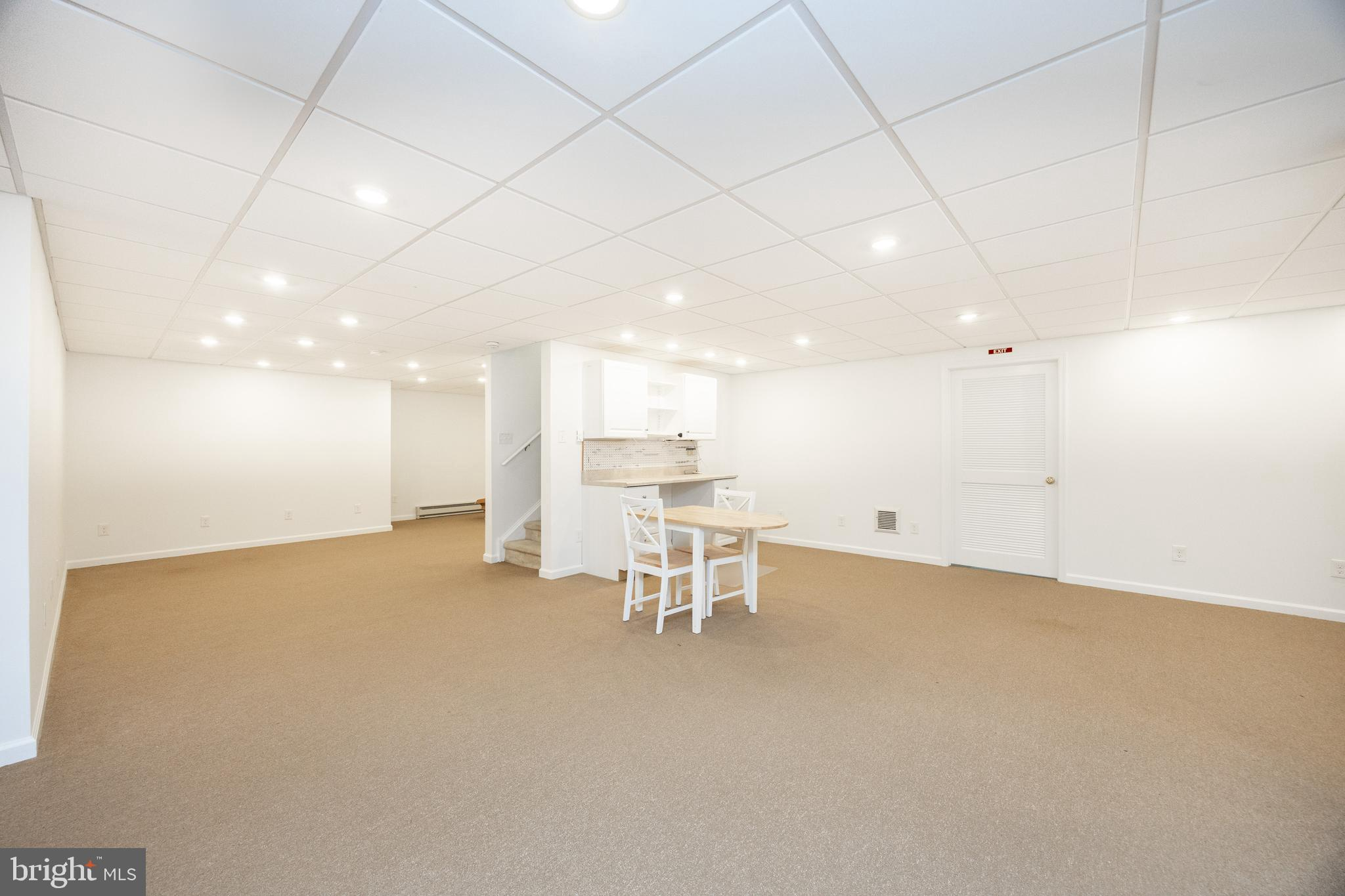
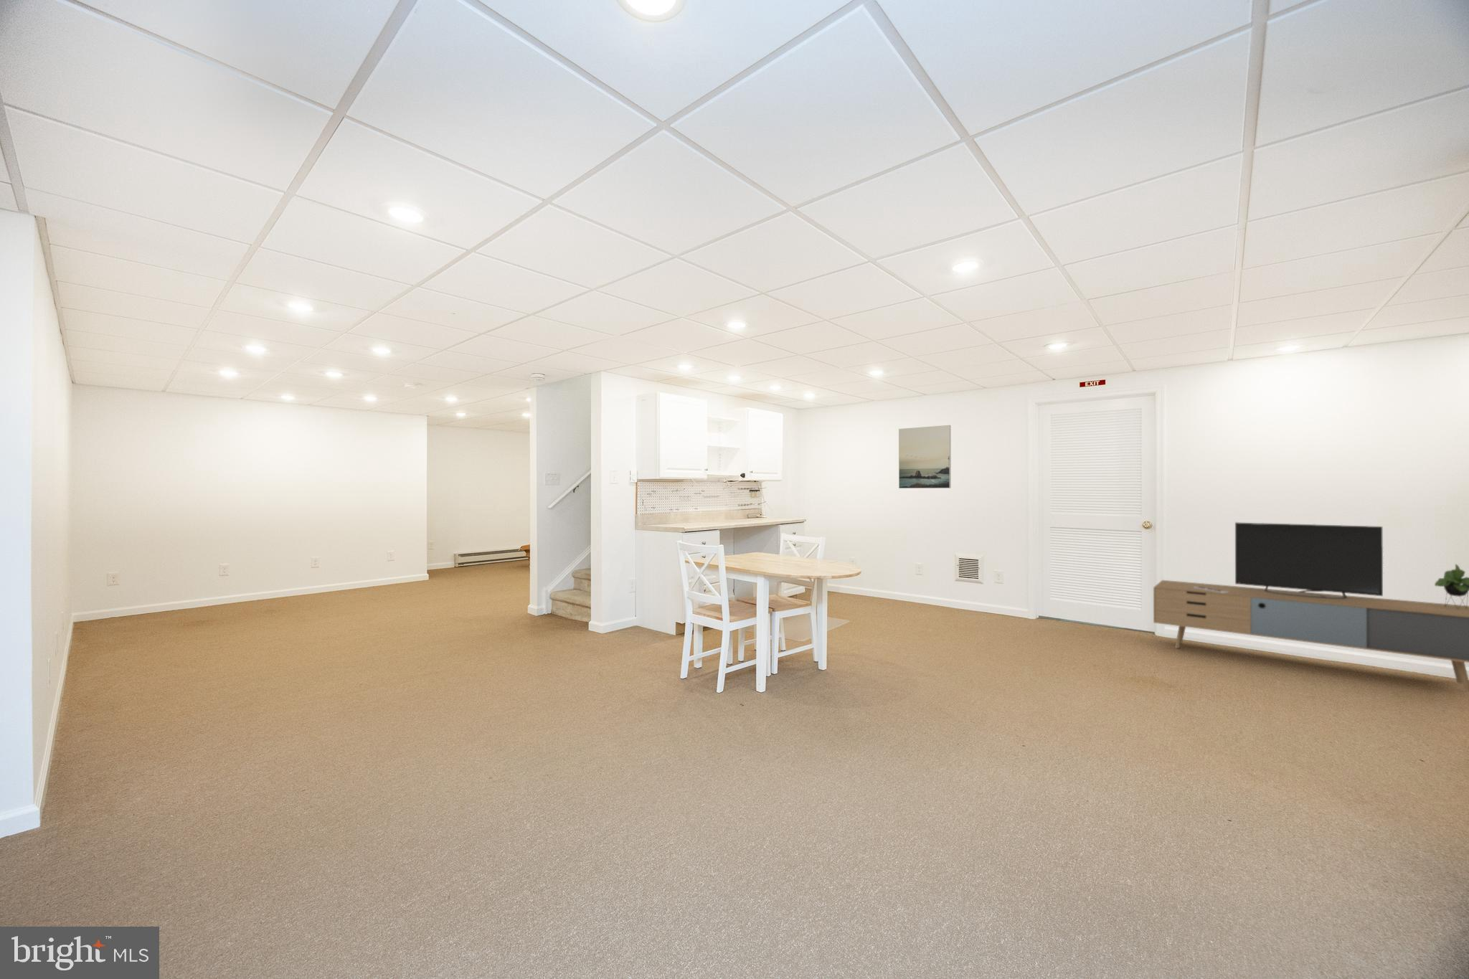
+ media console (1304, 594)
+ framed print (924, 458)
